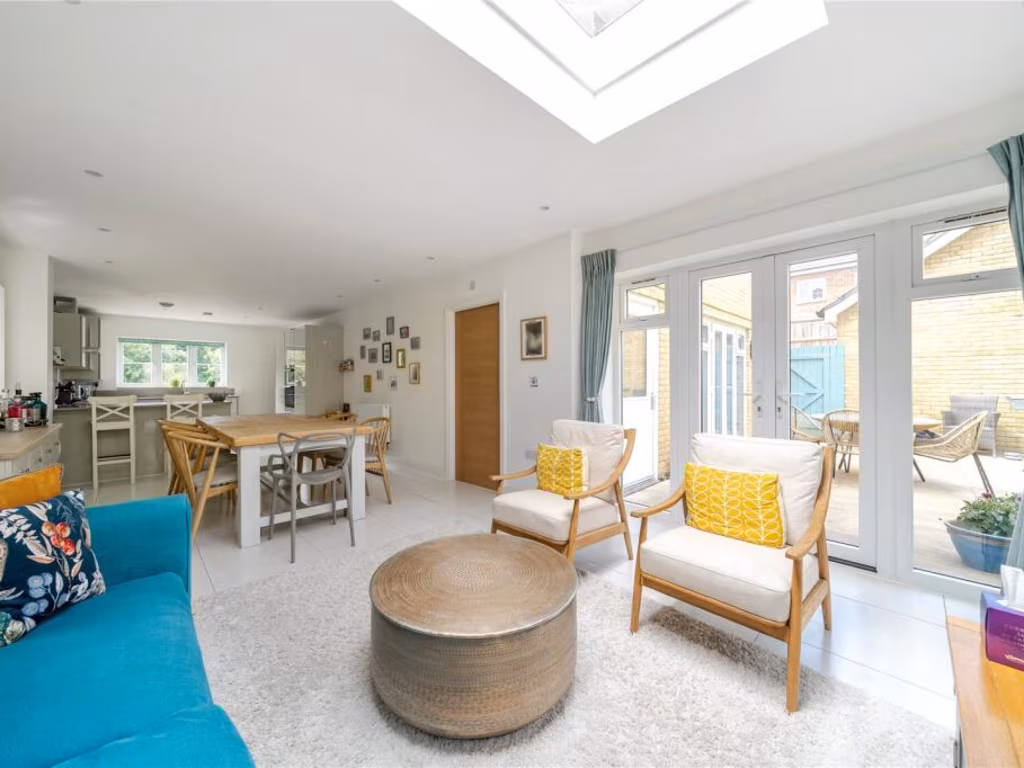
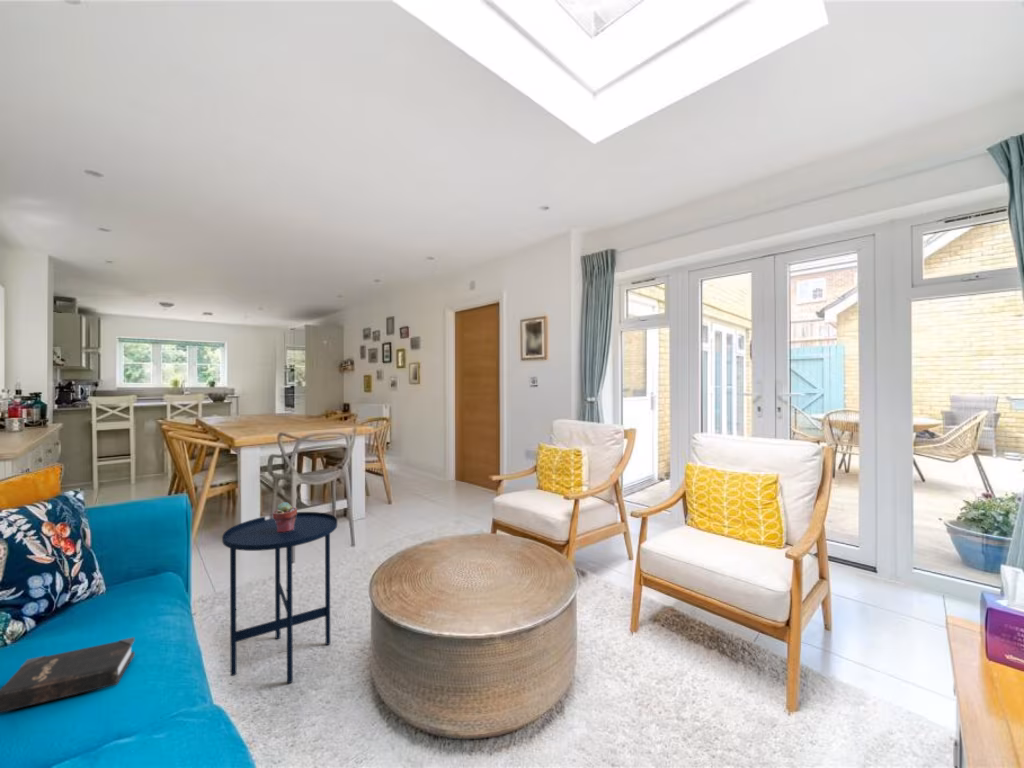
+ hardback book (71, 672)
+ side table (283, 592)
+ potted succulent (285, 515)
